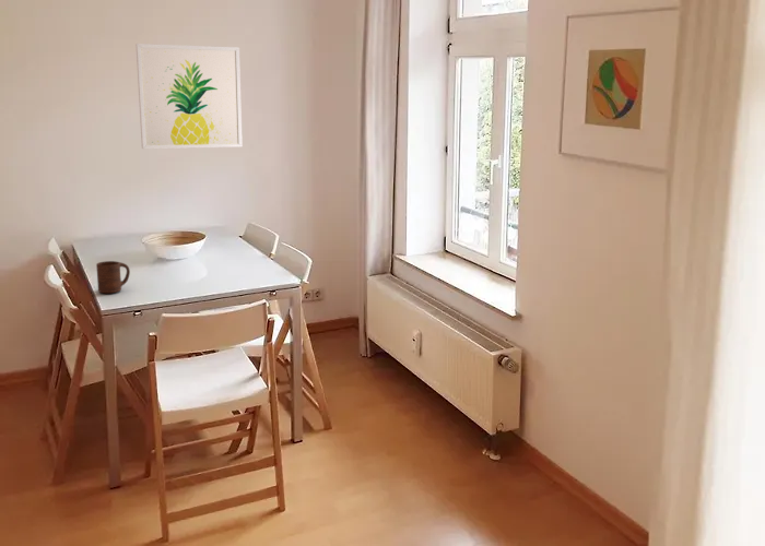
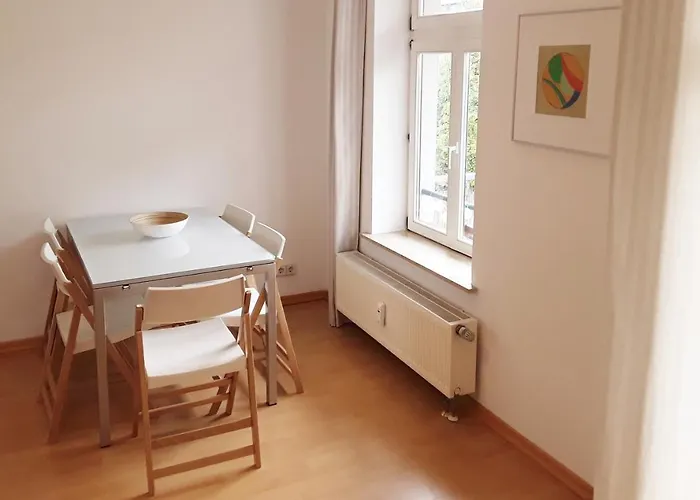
- cup (111, 276)
- wall art (190, 97)
